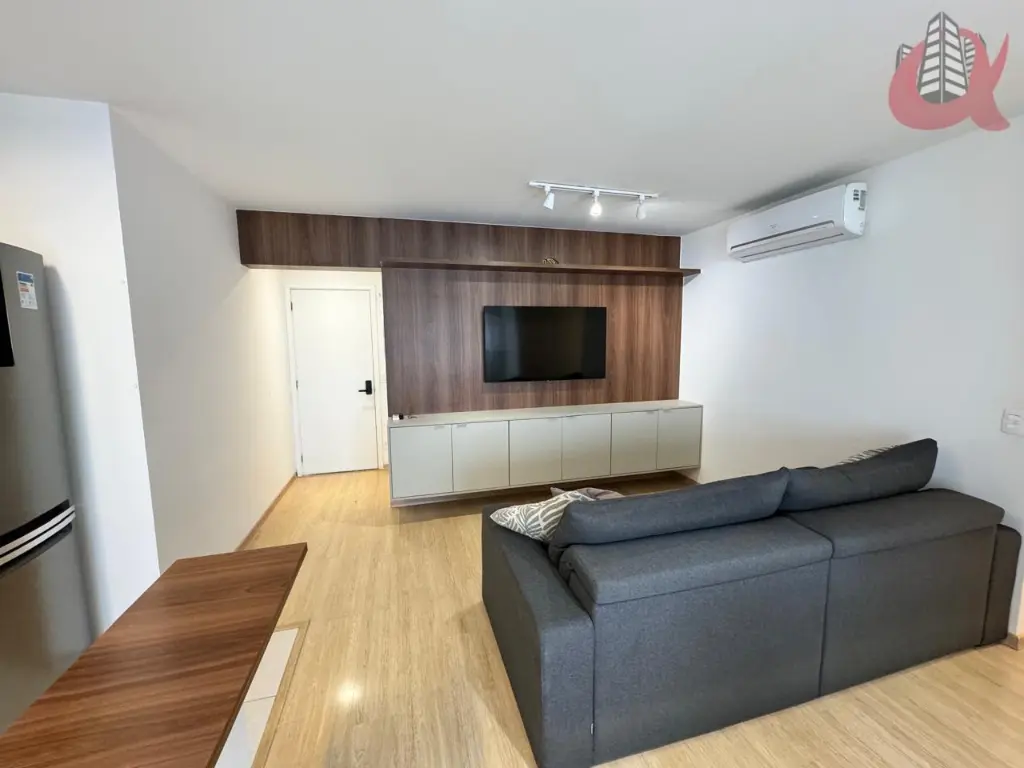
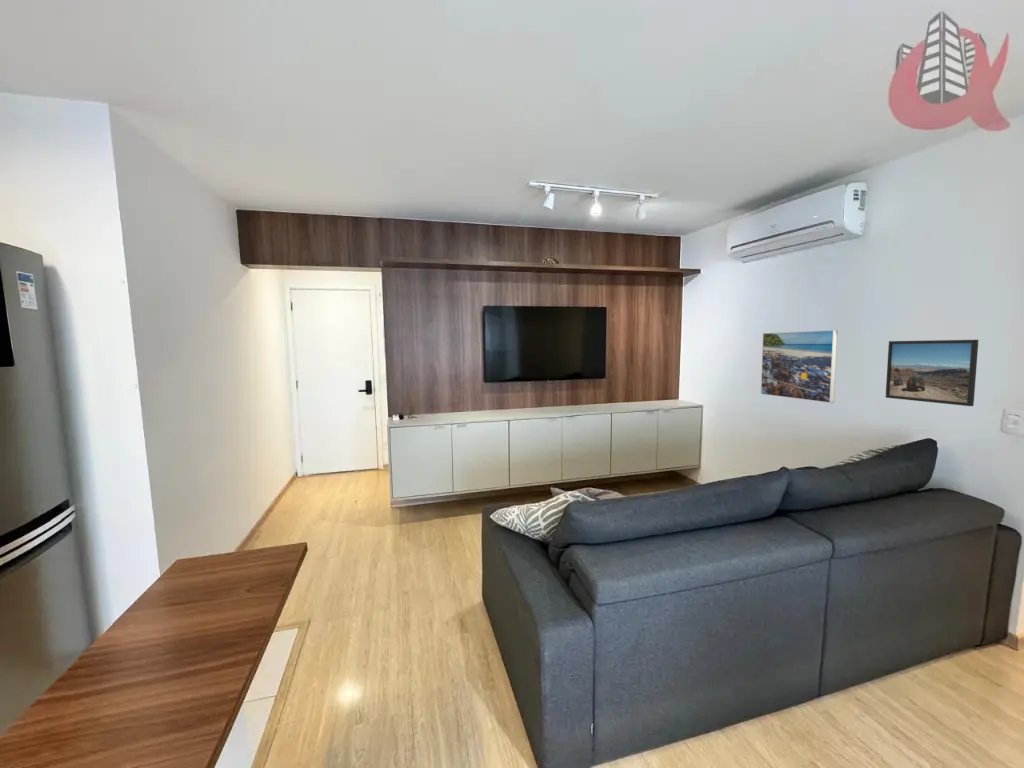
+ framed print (927, 371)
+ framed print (795, 365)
